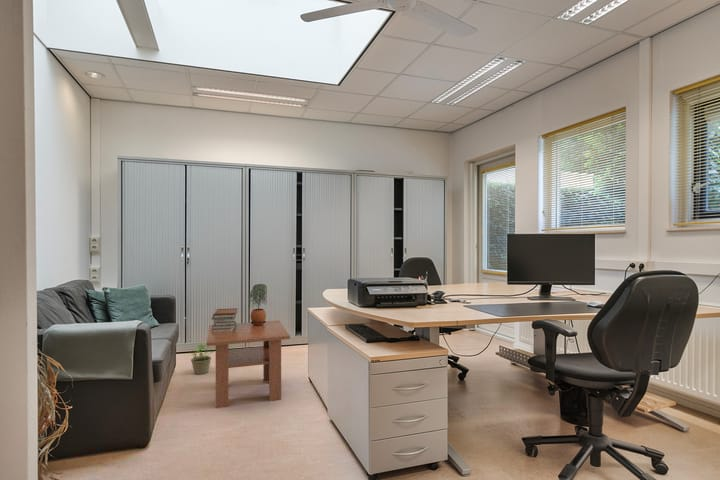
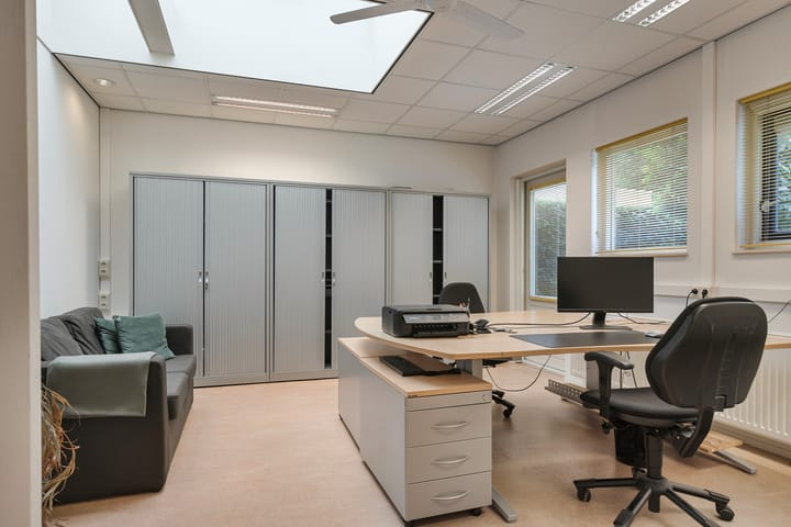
- coffee table (247, 361)
- potted plant (201, 356)
- potted plant (257, 304)
- book stack (225, 319)
